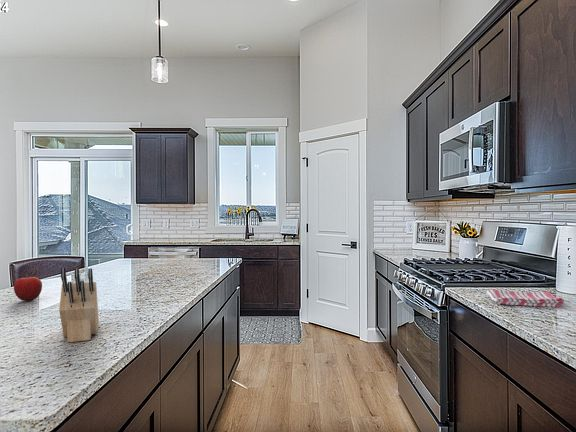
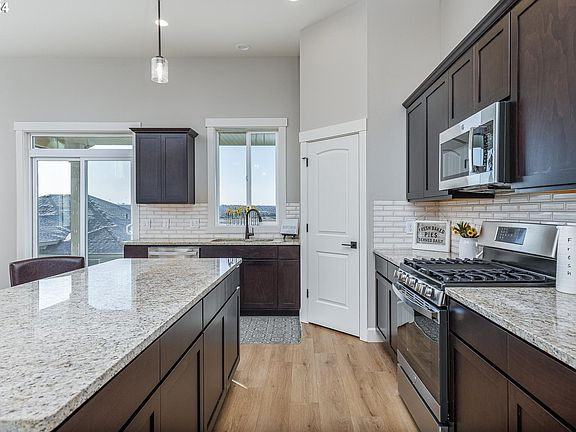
- dish towel (522, 296)
- fruit (28, 287)
- knife block (80, 299)
